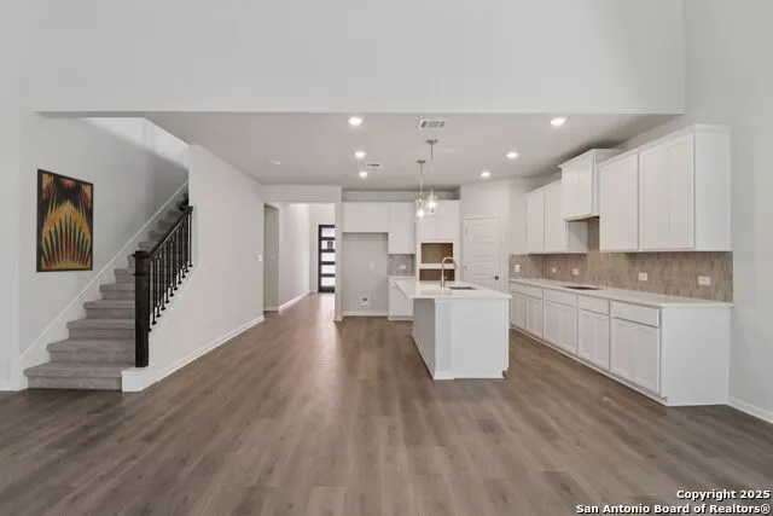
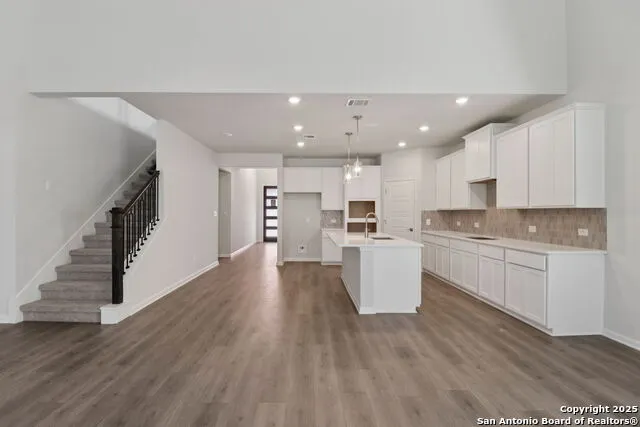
- wall art (66, 224)
